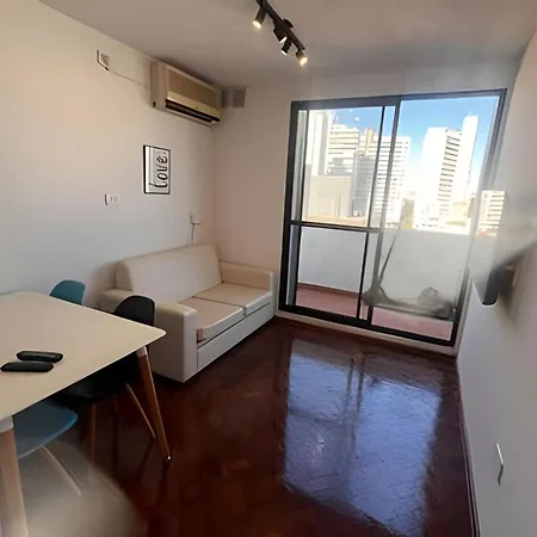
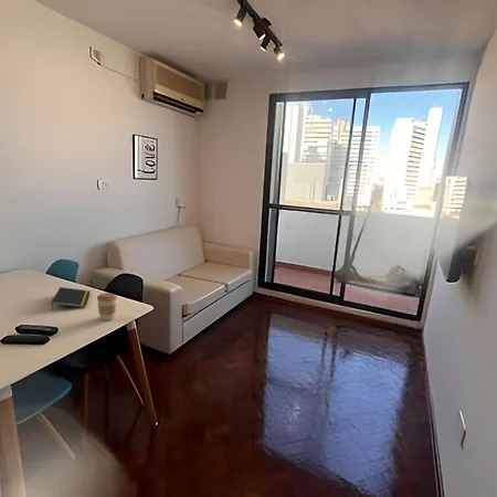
+ coffee cup (107, 306)
+ notepad (72, 296)
